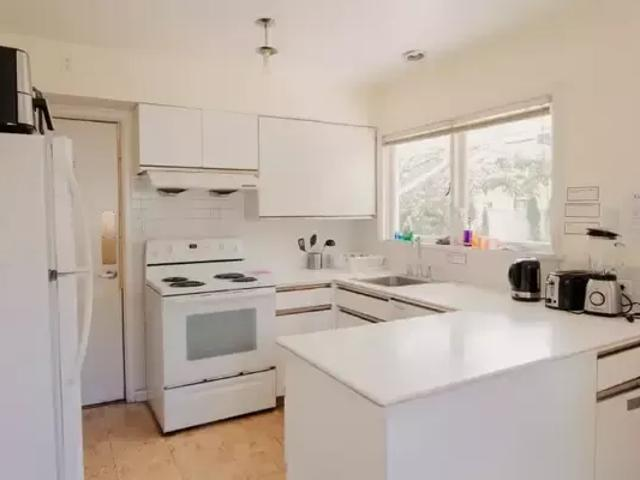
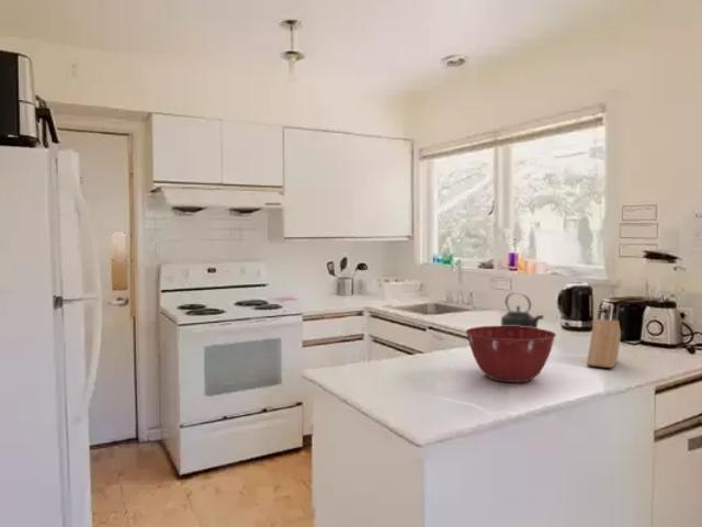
+ mixing bowl (509, 355)
+ kettle (523, 316)
+ knife block (604, 334)
